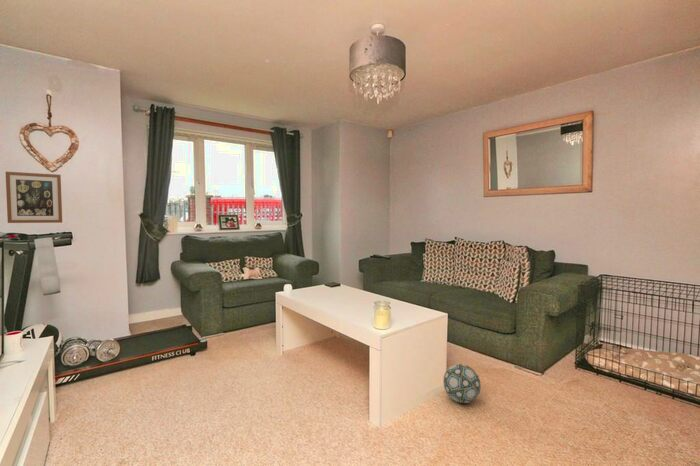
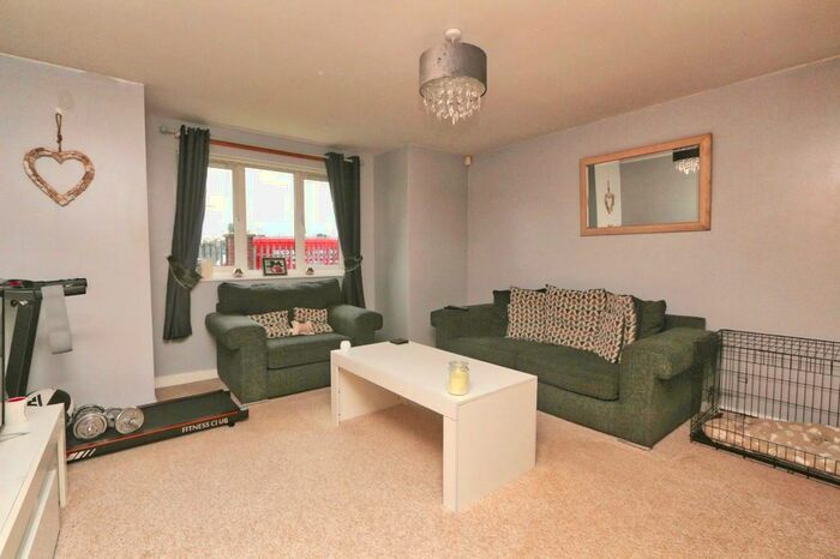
- wall art (35, 198)
- ball (461, 383)
